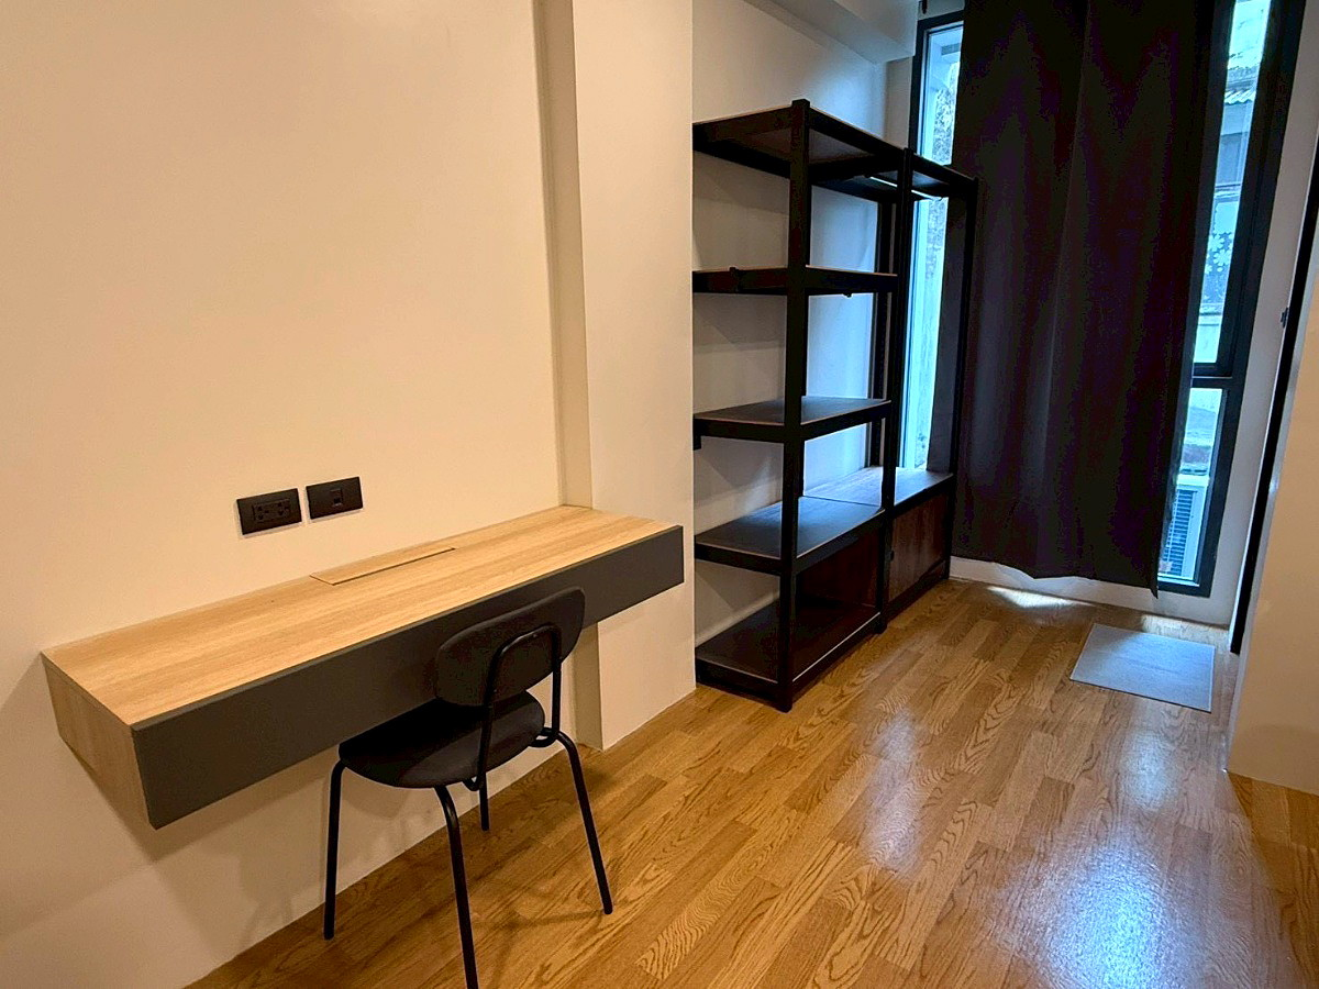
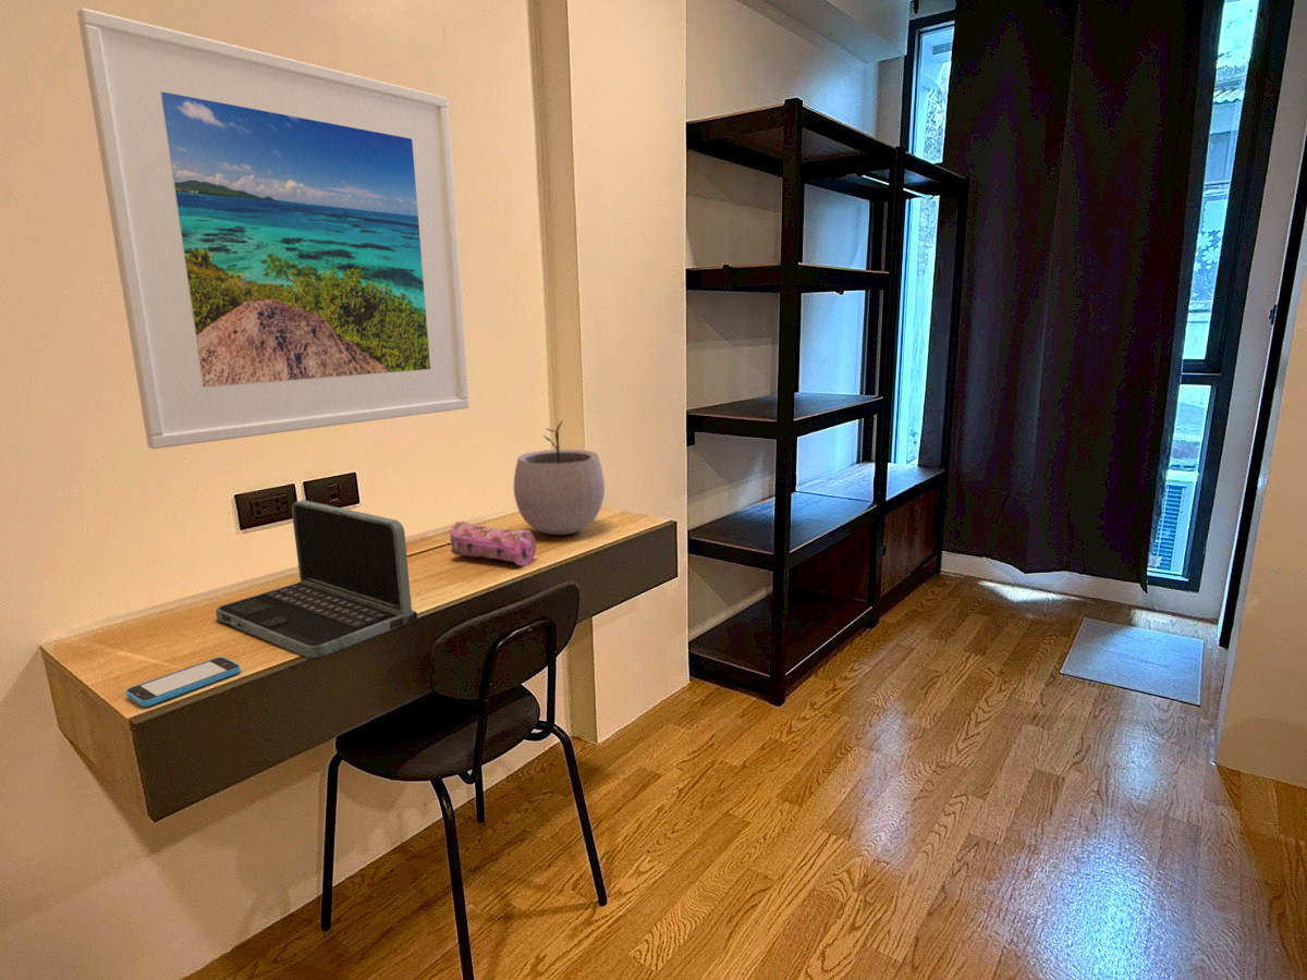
+ pencil case (492, 542)
+ plant pot (559, 477)
+ laptop (313, 567)
+ smartphone (184, 681)
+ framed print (315, 252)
